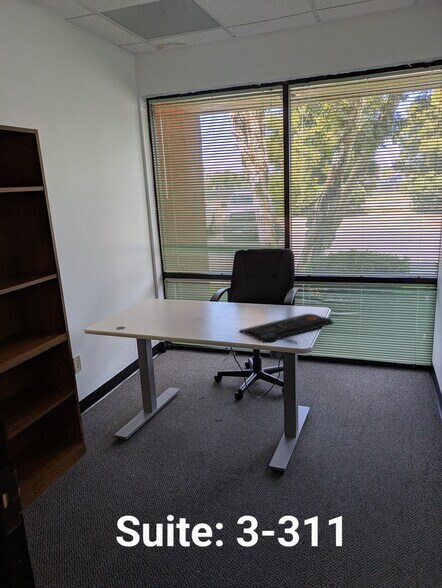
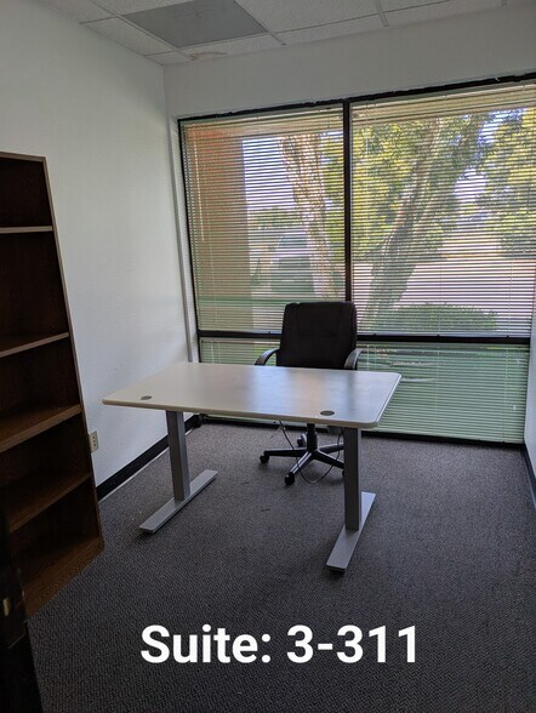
- keyboard (293, 327)
